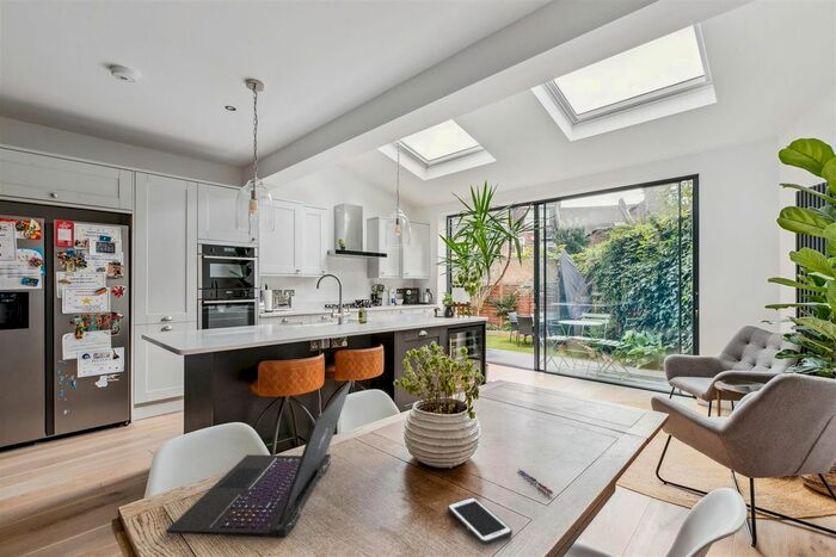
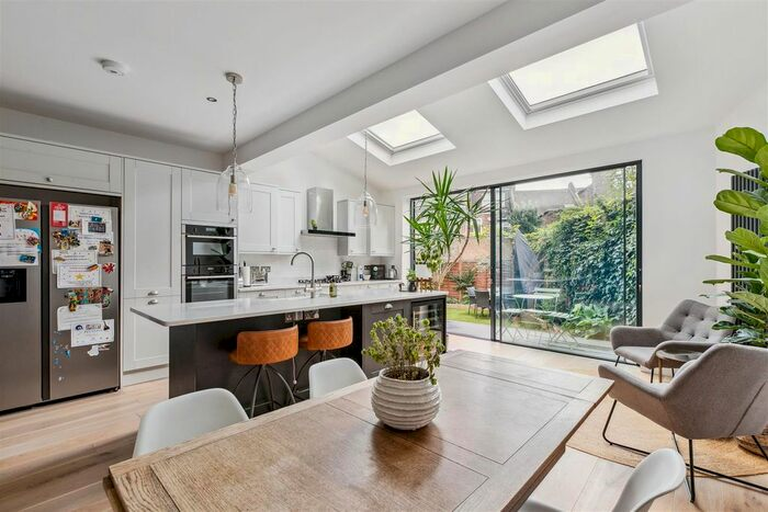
- laptop (275, 456)
- pen (534, 479)
- cell phone (478, 519)
